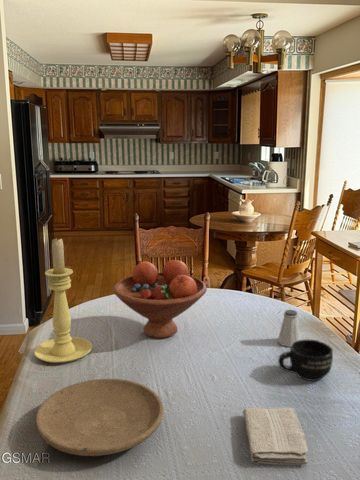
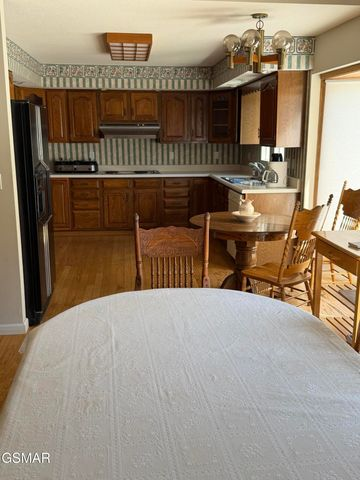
- fruit bowl (160, 300)
- washcloth (273, 432)
- candle holder (60, 296)
- plate (101, 418)
- saltshaker (290, 326)
- mug (304, 360)
